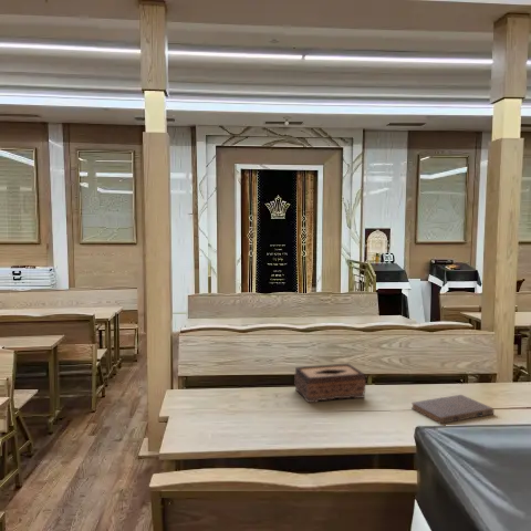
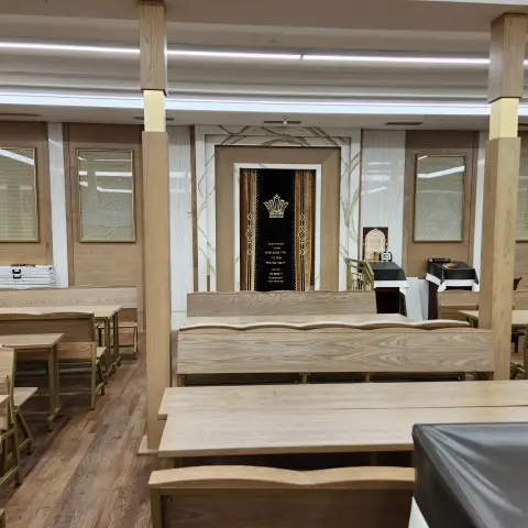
- tissue box (329, 382)
- book (451, 408)
